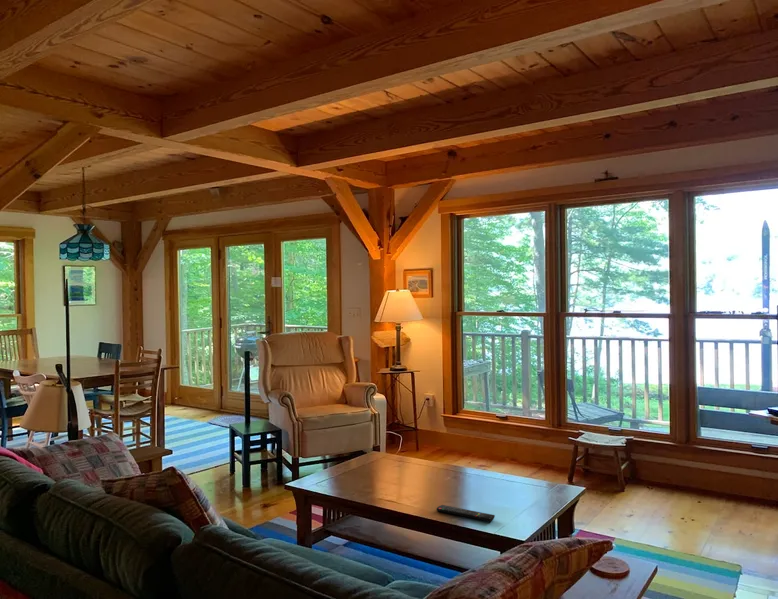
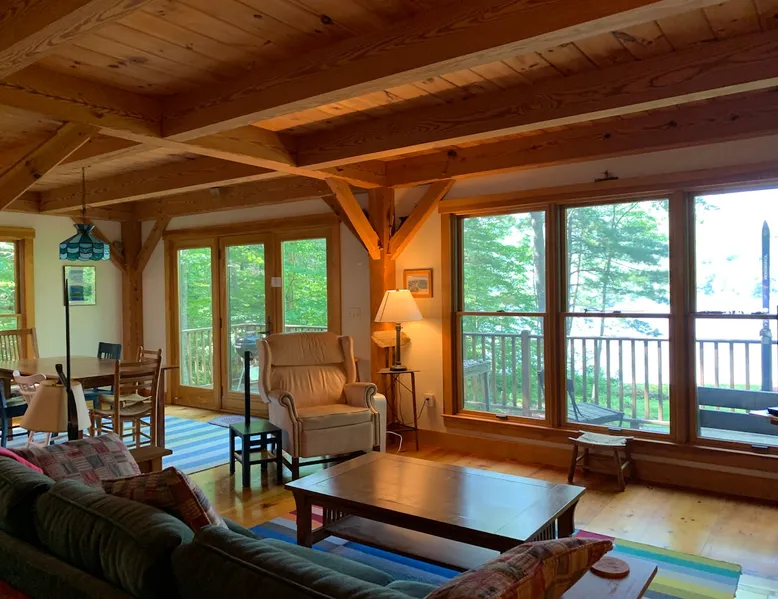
- remote control (464, 513)
